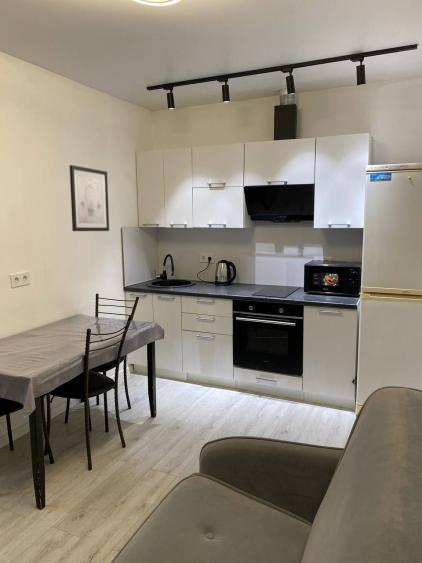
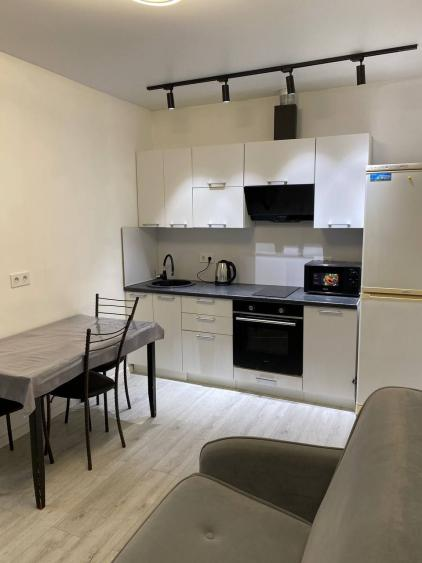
- wall art (90, 200)
